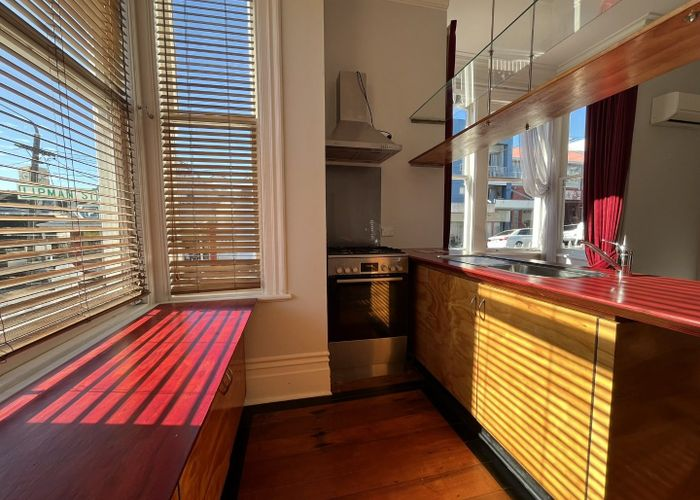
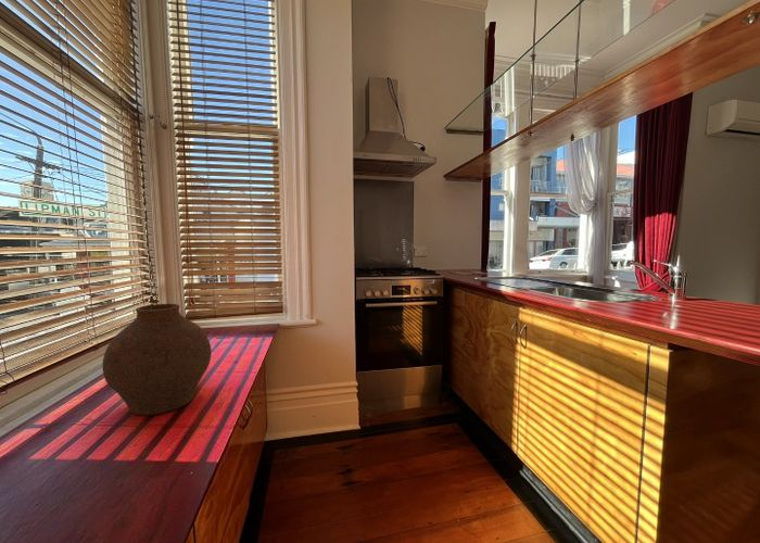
+ vase (161, 354)
